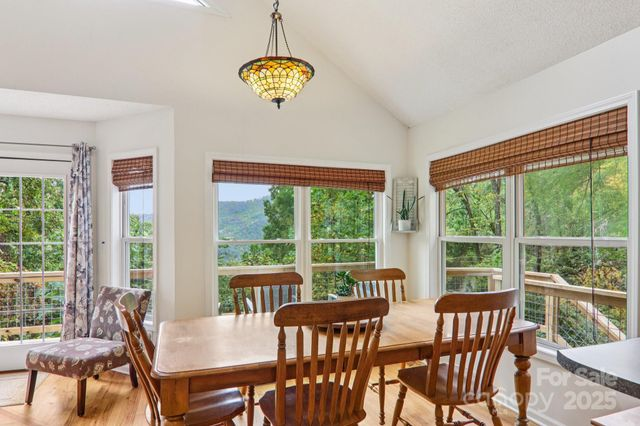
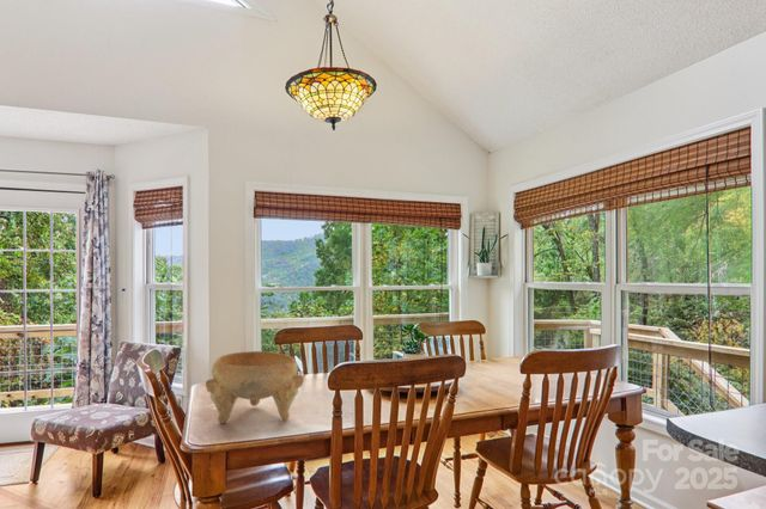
+ decorative bowl (256, 387)
